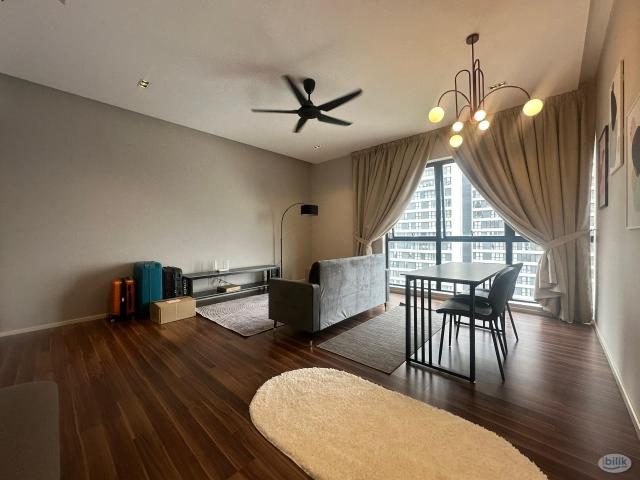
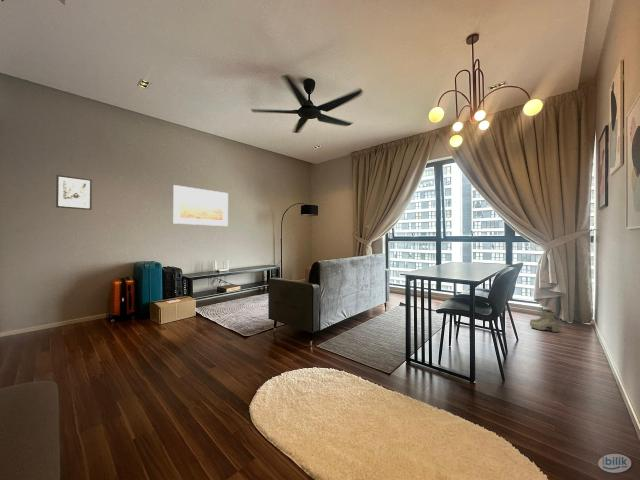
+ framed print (202, 207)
+ wall art (74, 193)
+ boots (543, 319)
